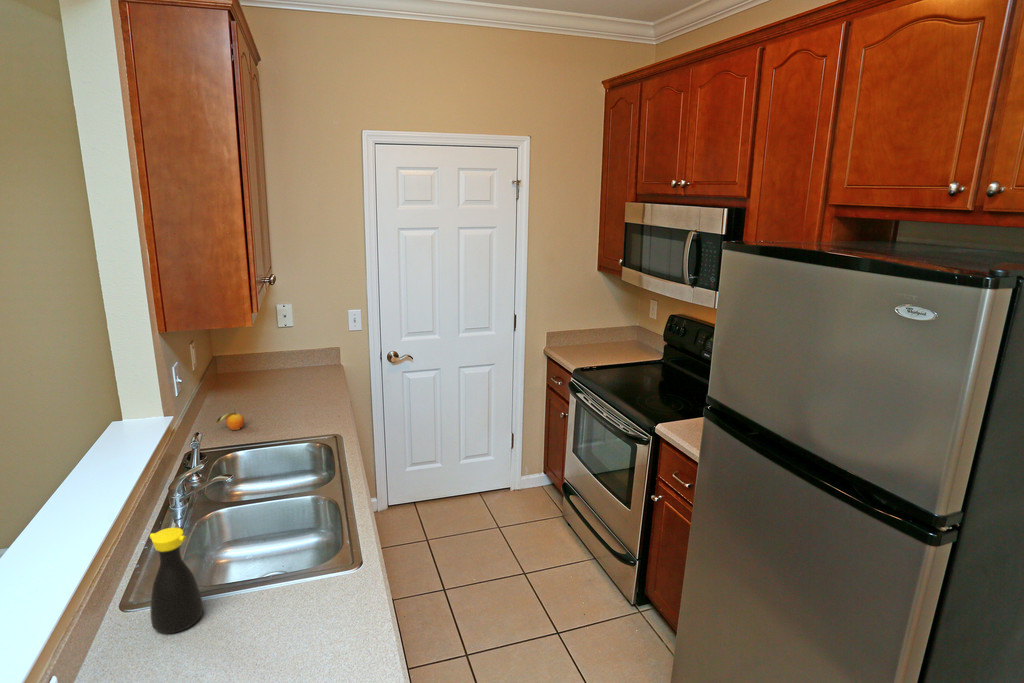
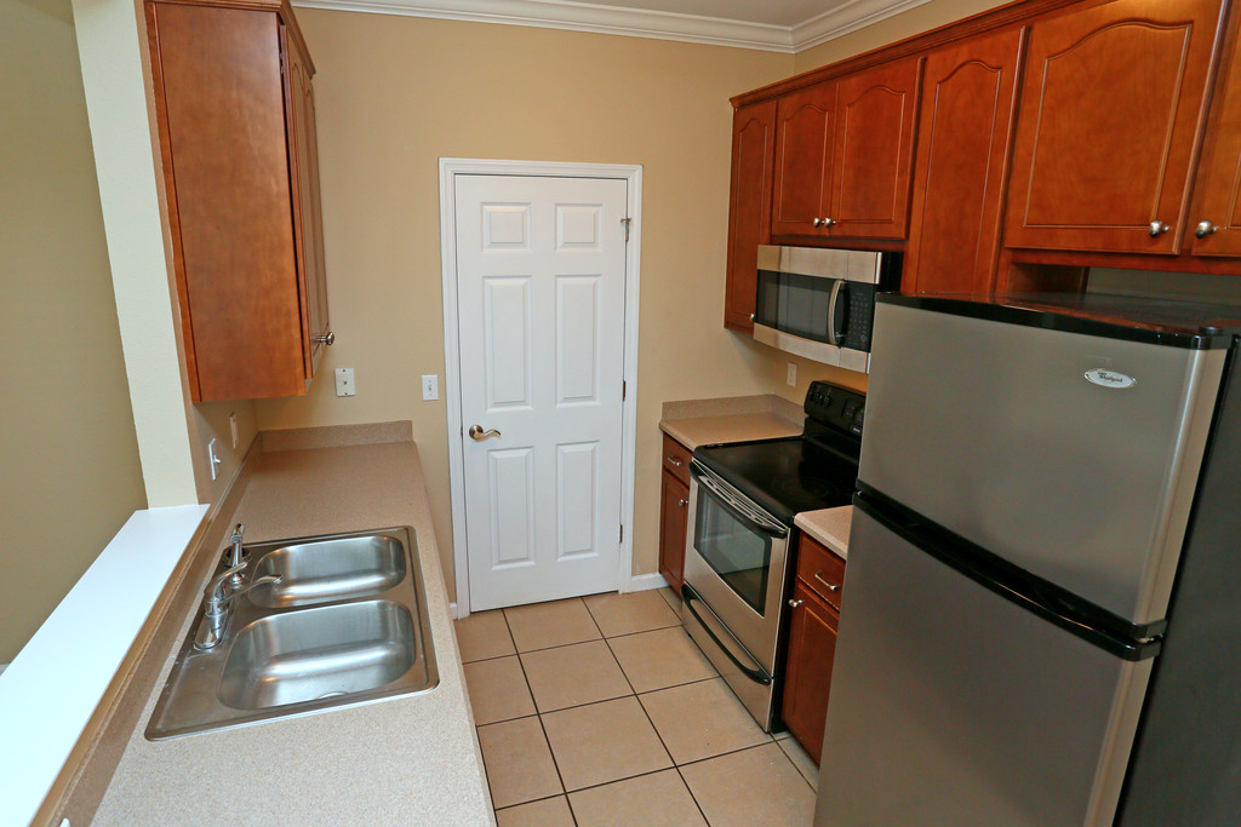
- bottle (173, 577)
- fruit (229, 419)
